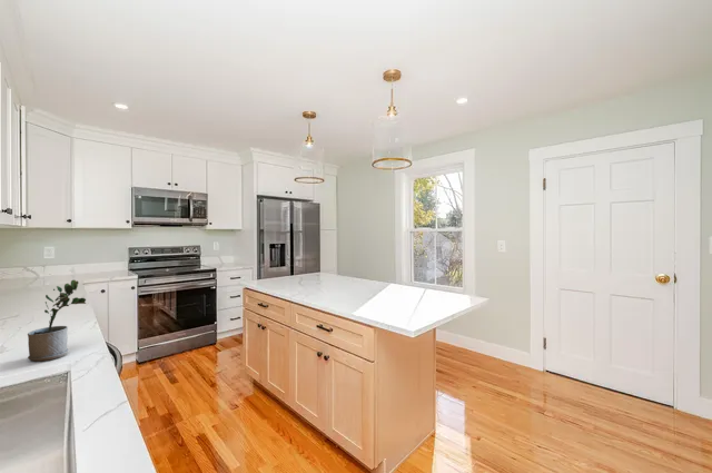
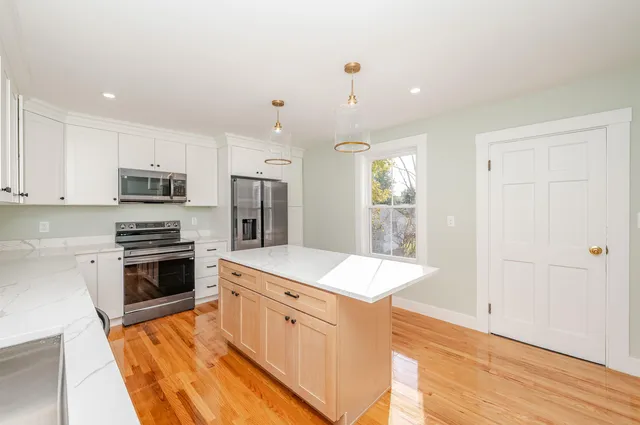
- potted plant (55, 316)
